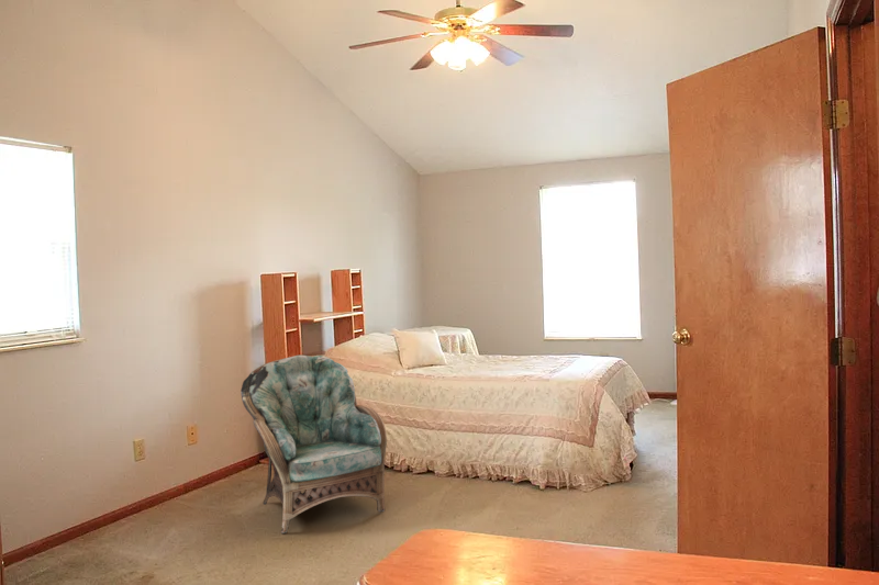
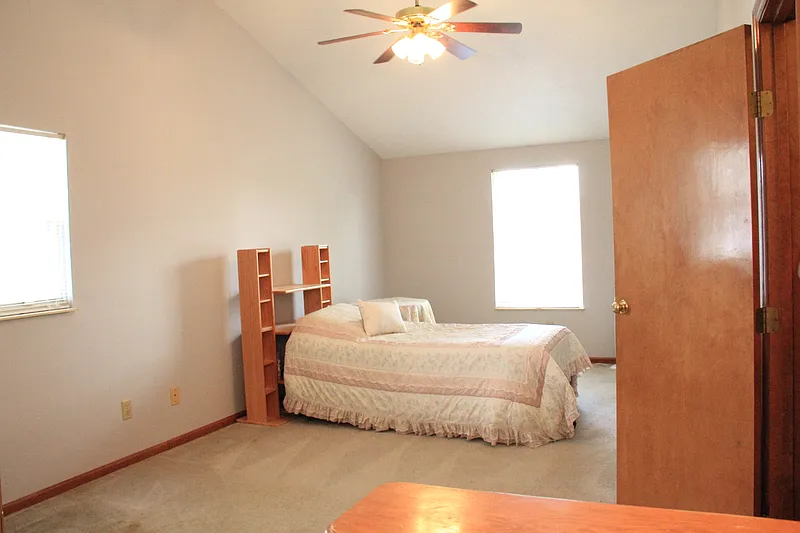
- armchair (313, 432)
